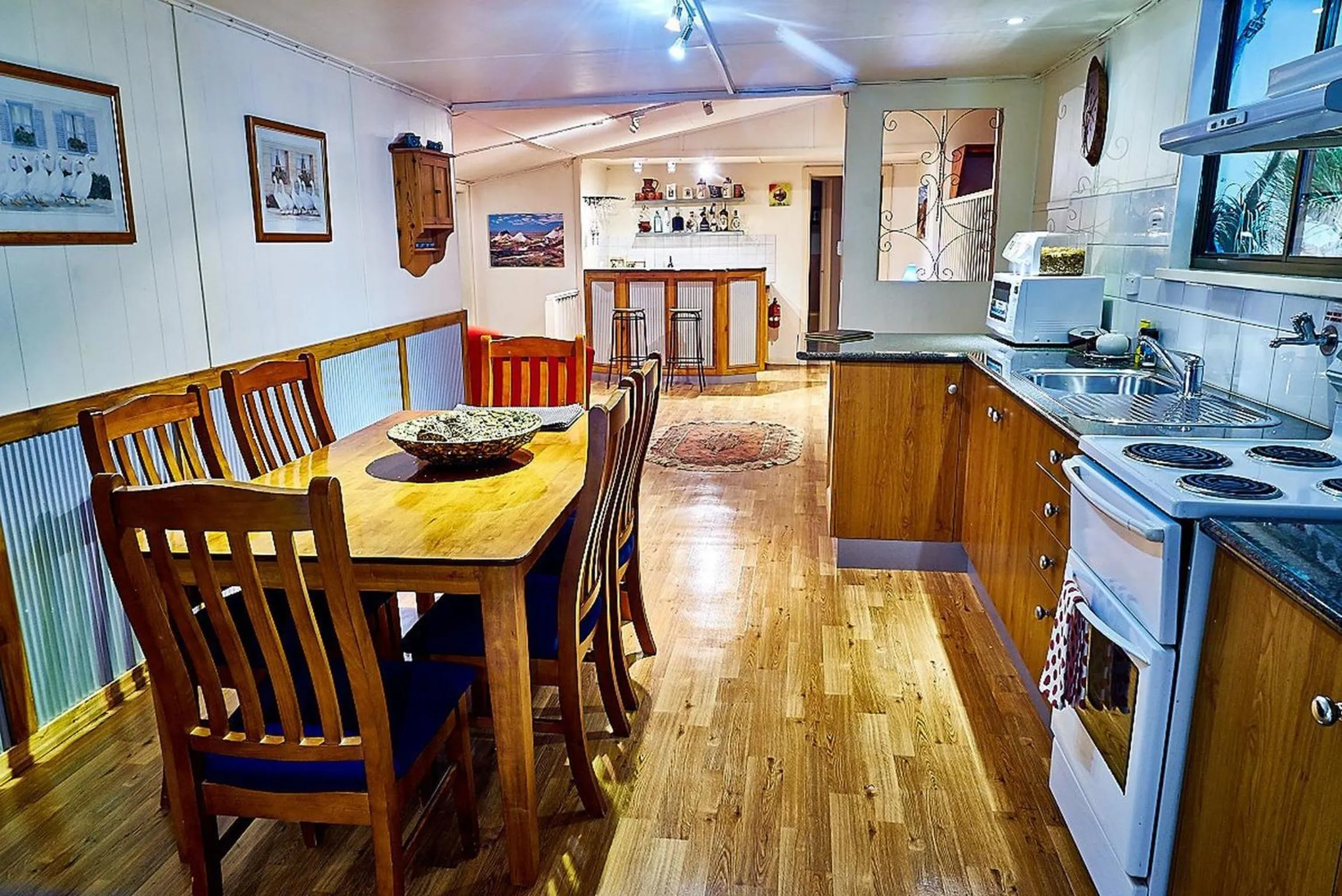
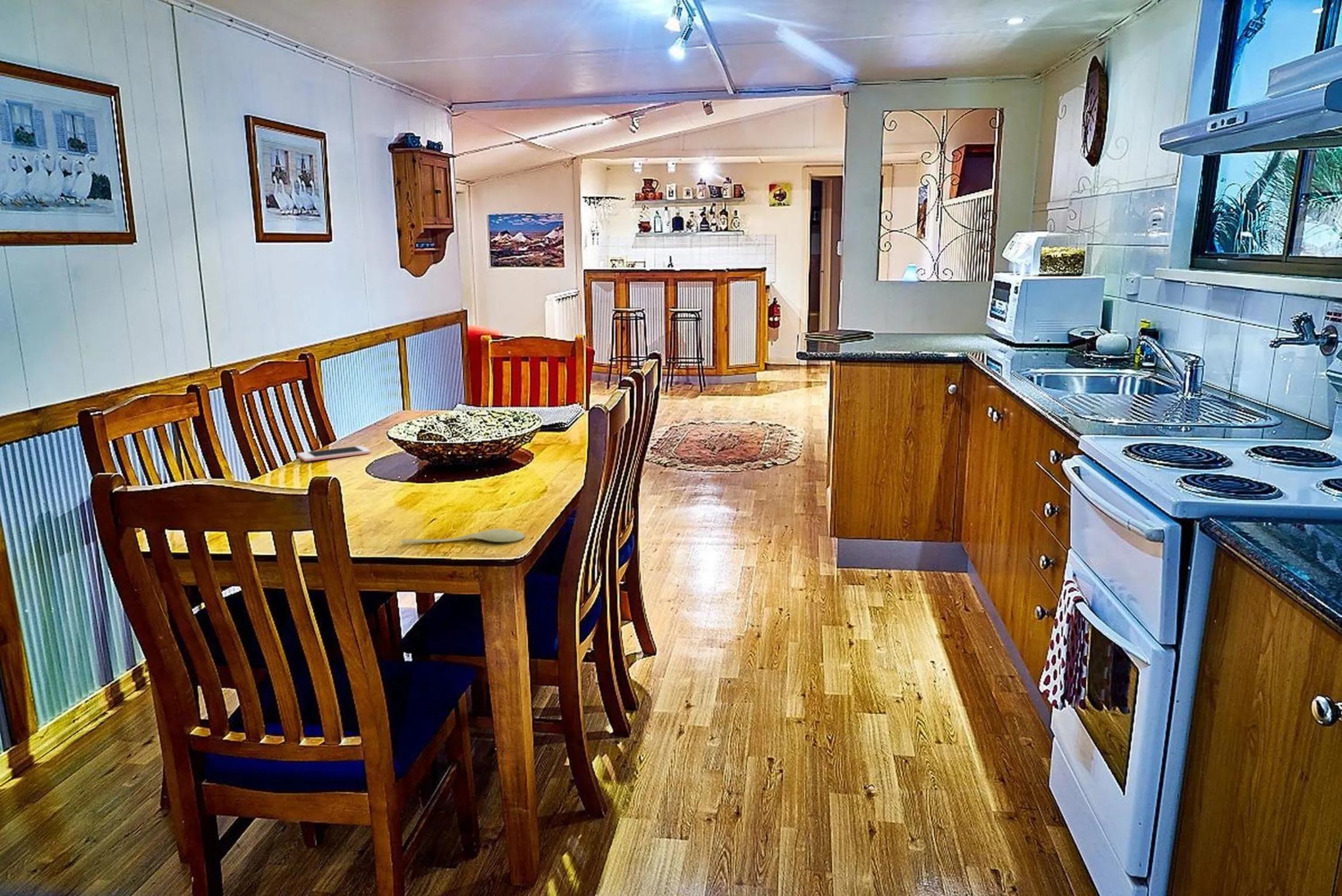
+ spoon (464, 537)
+ cell phone (334, 453)
